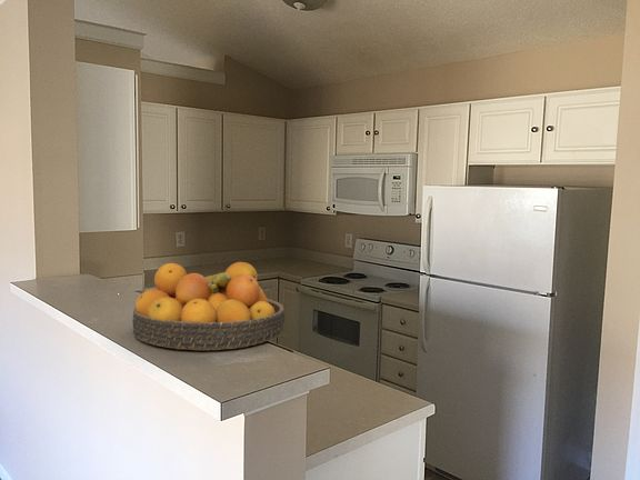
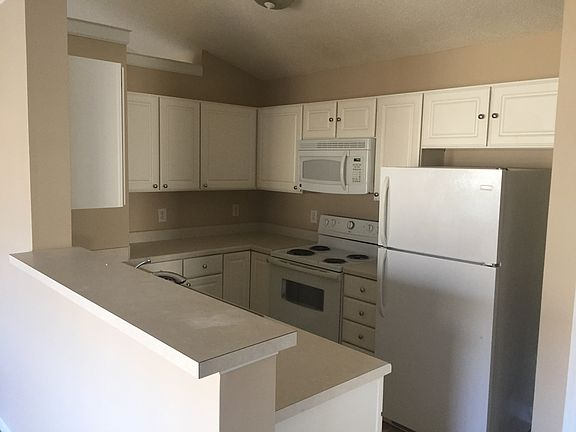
- fruit bowl (210, 297)
